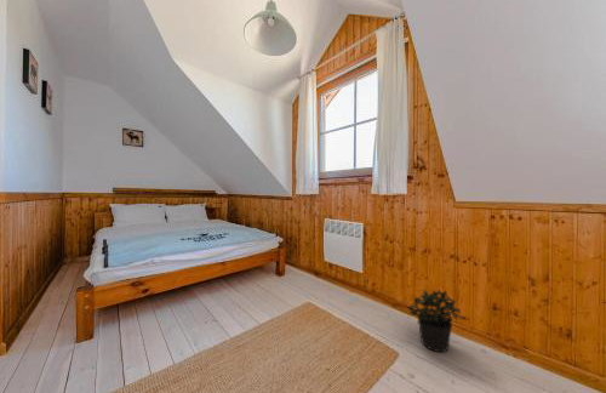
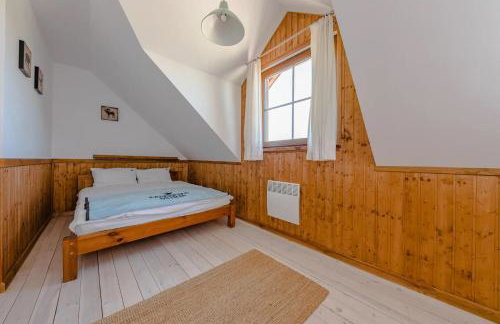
- potted plant (436, 317)
